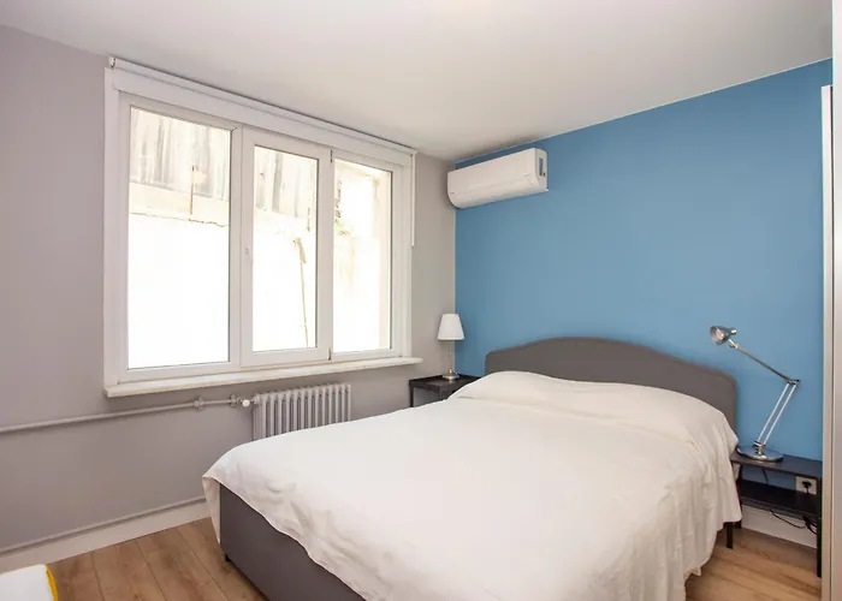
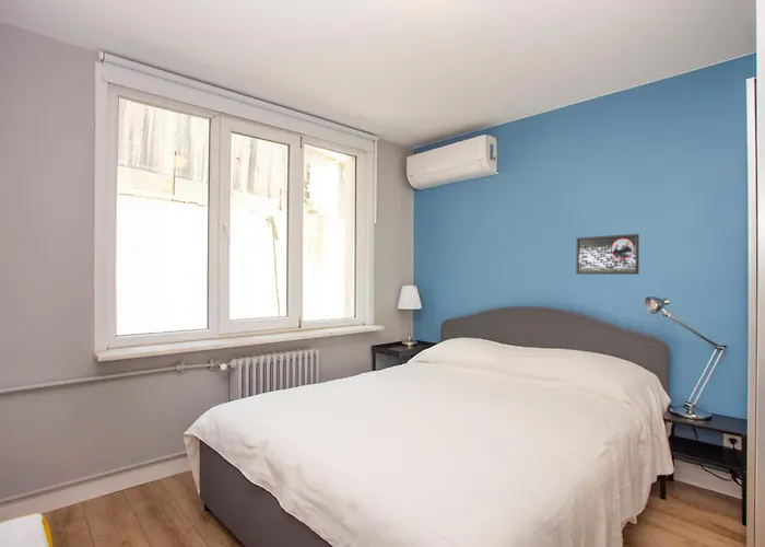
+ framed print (605, 255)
